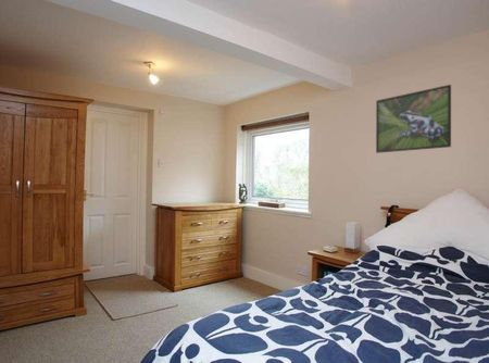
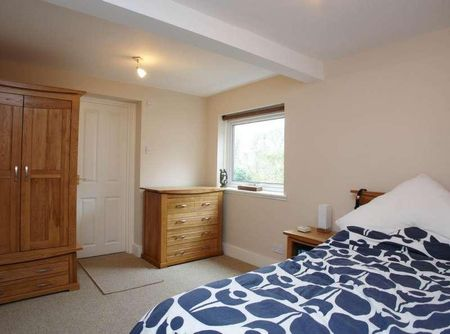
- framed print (410, 122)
